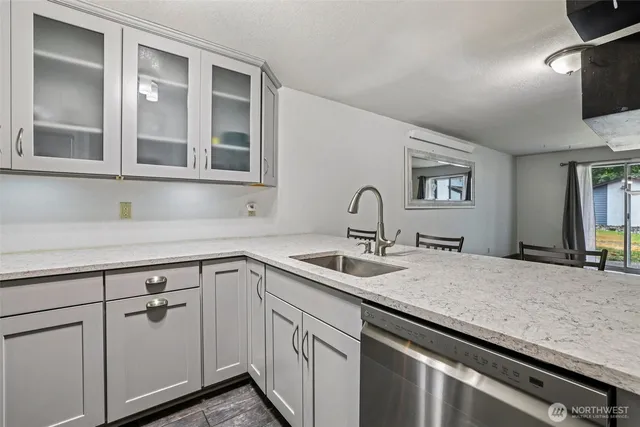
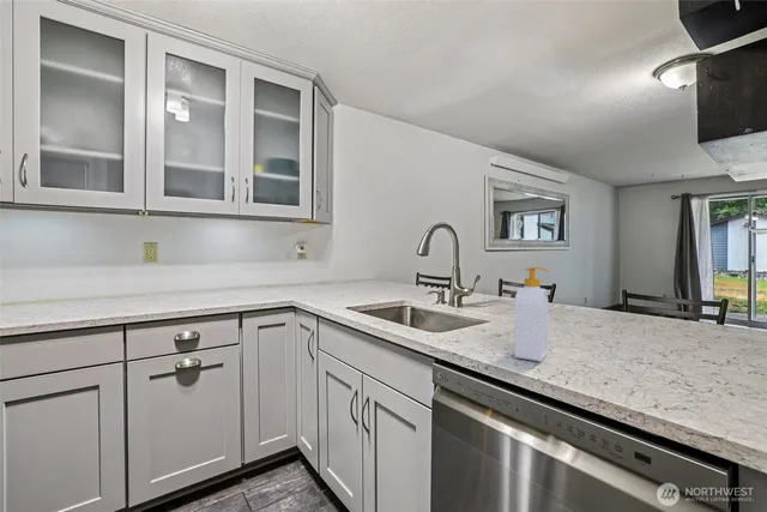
+ soap bottle (532, 312)
